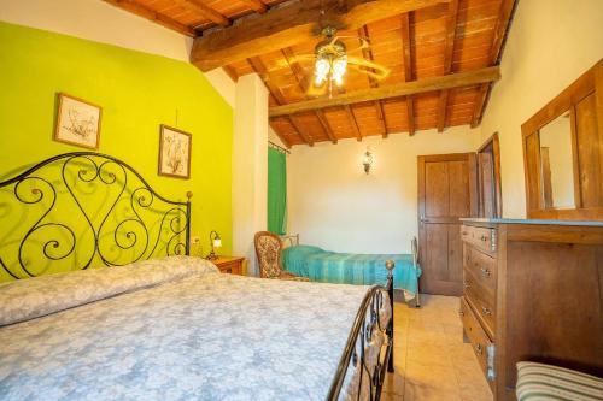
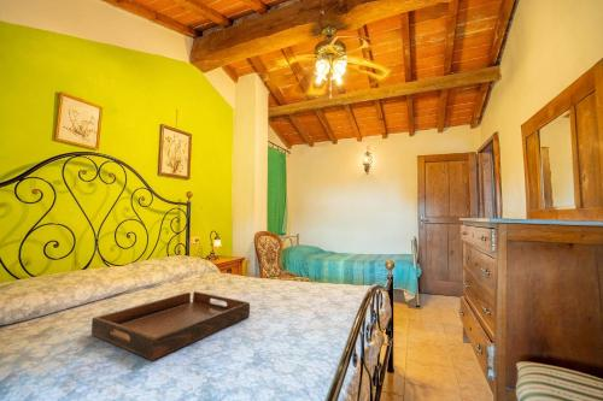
+ serving tray (177, 317)
